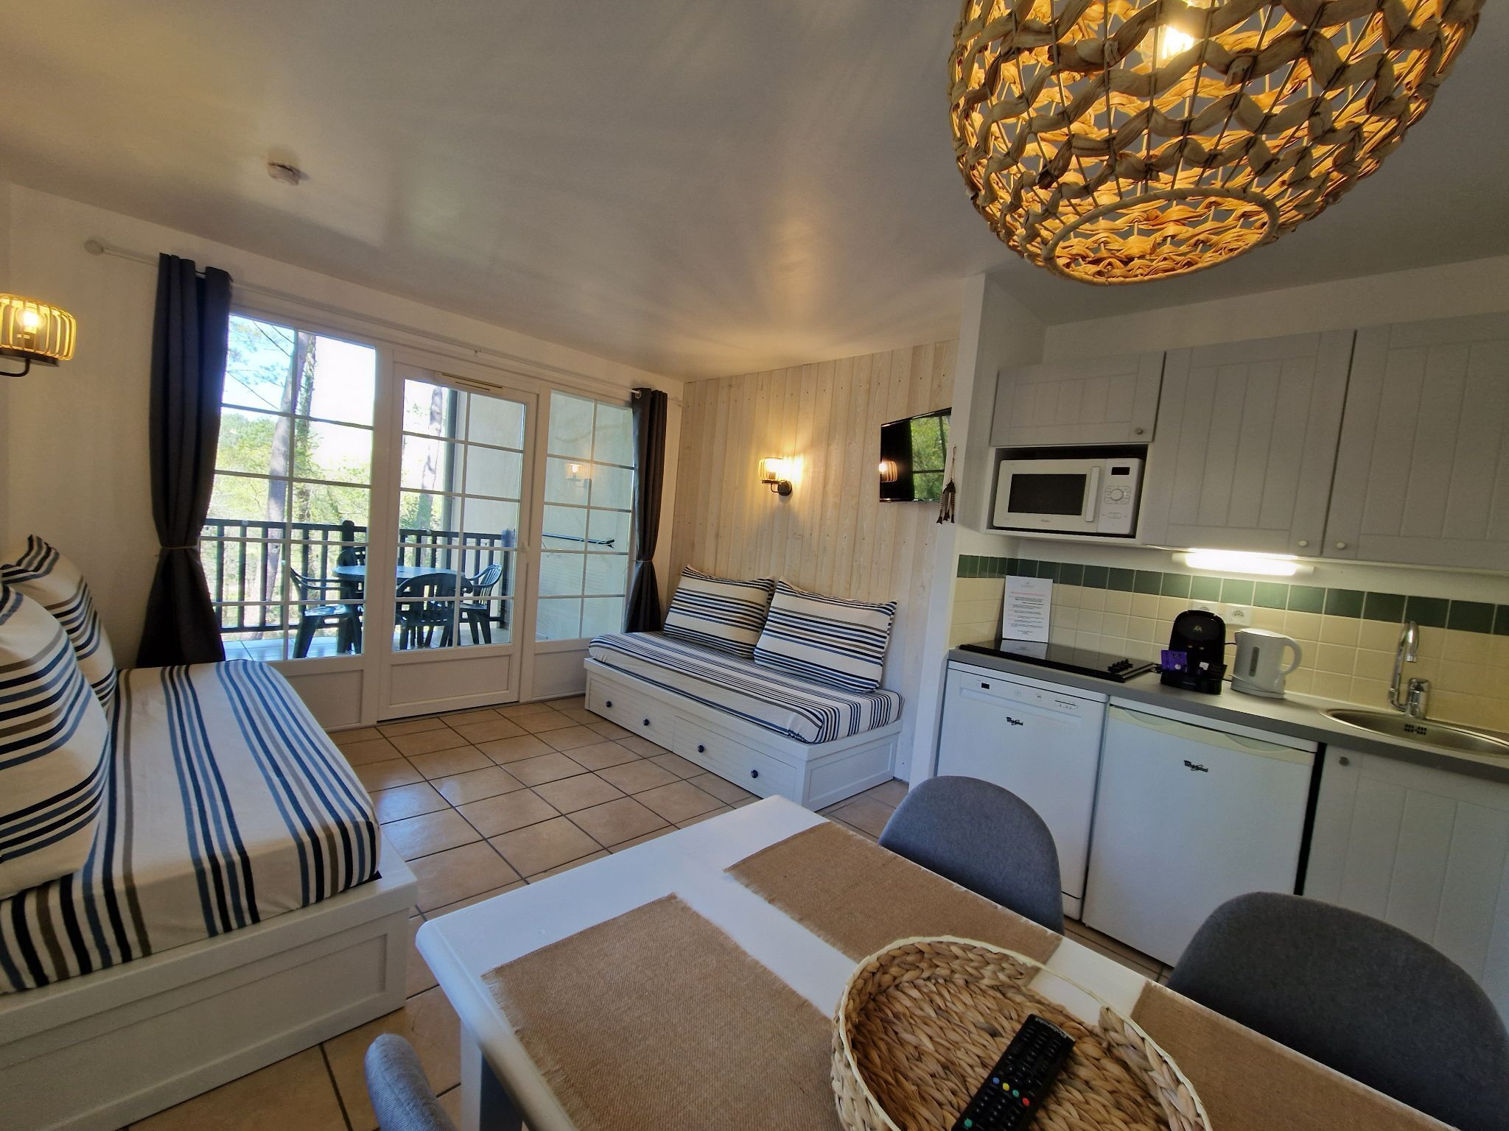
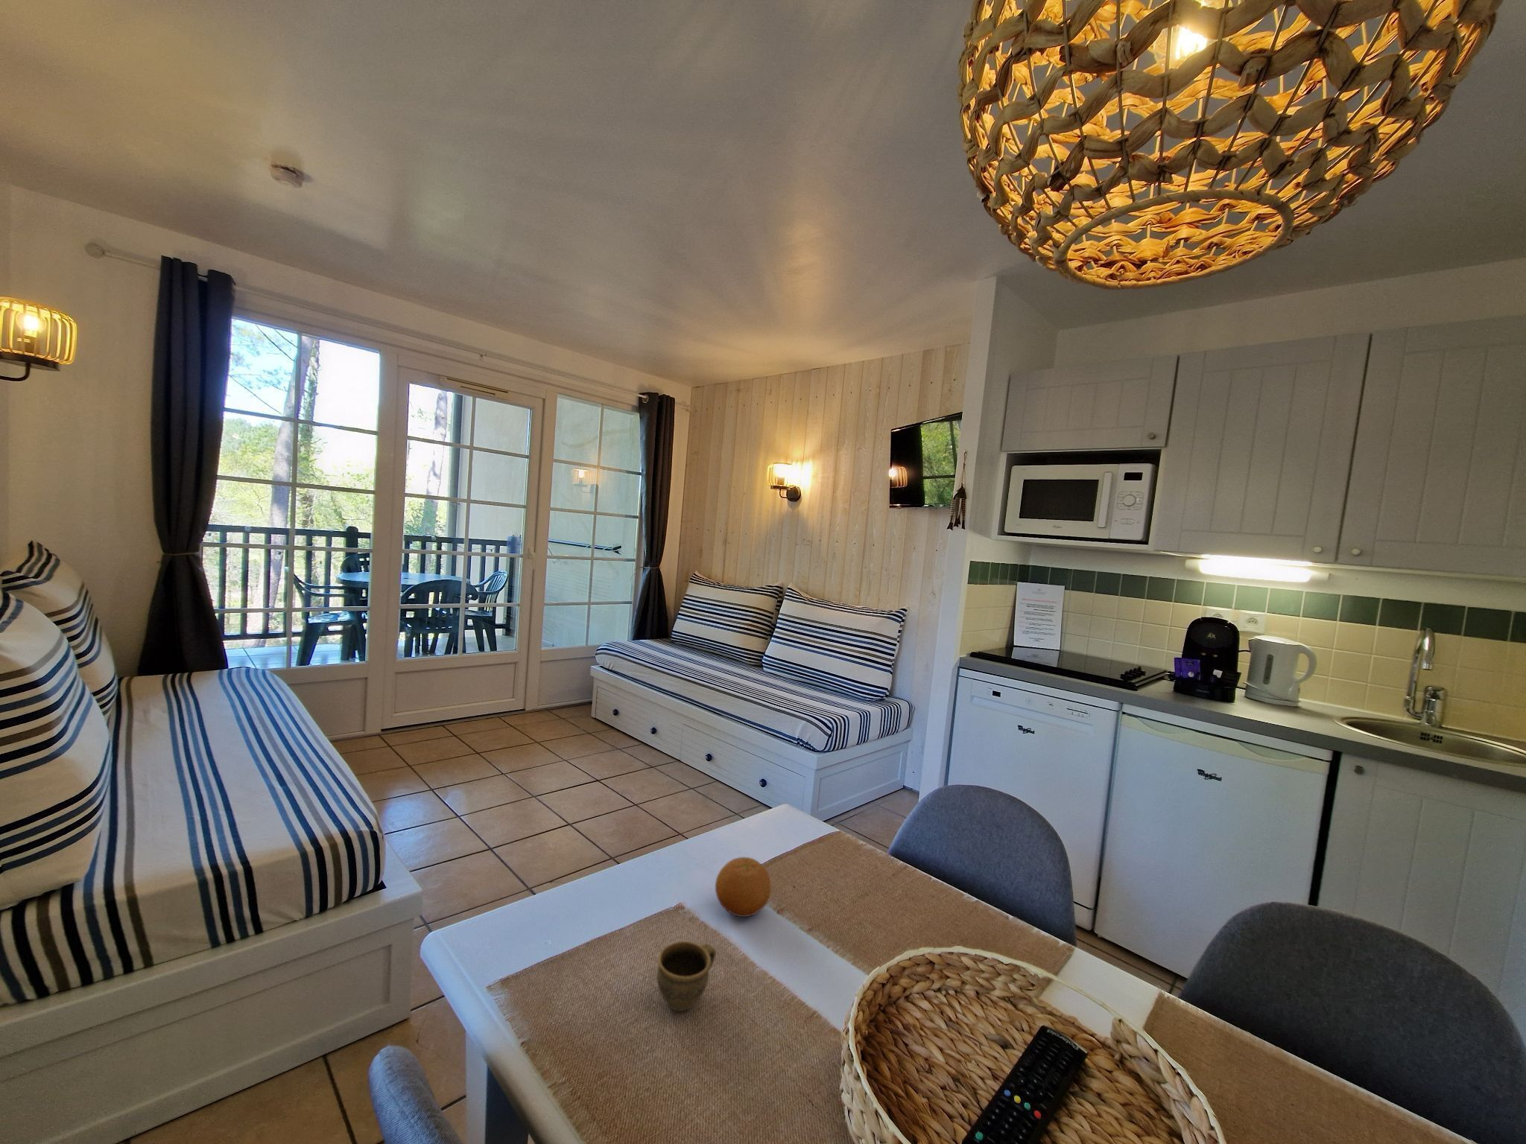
+ fruit (743, 886)
+ cup (690, 975)
